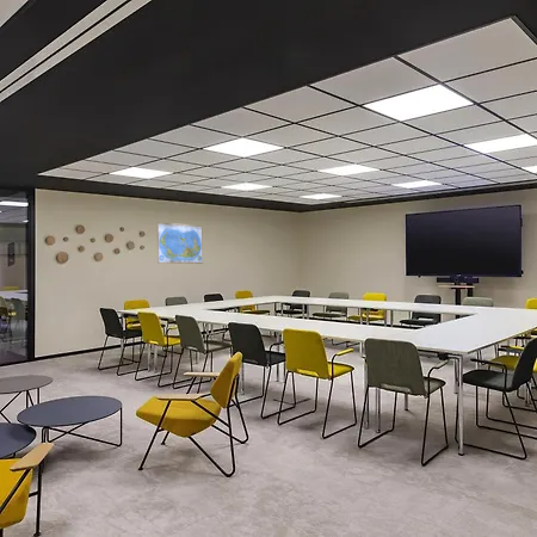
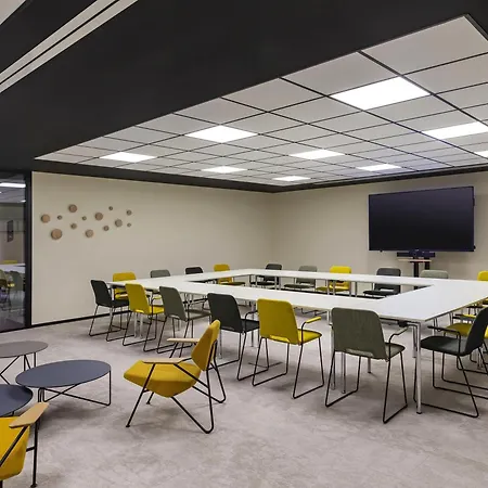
- world map (180, 243)
